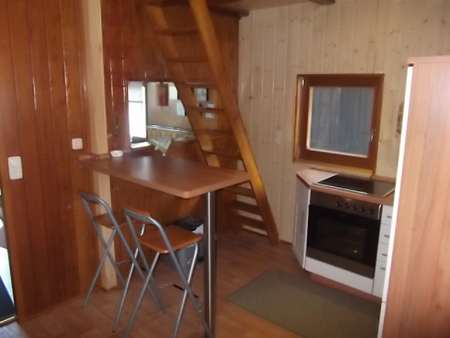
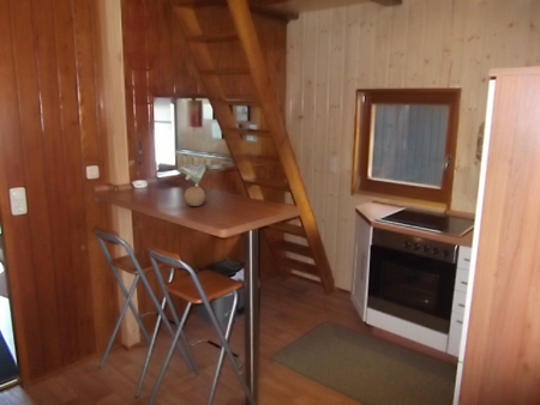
+ fruit (194, 197)
